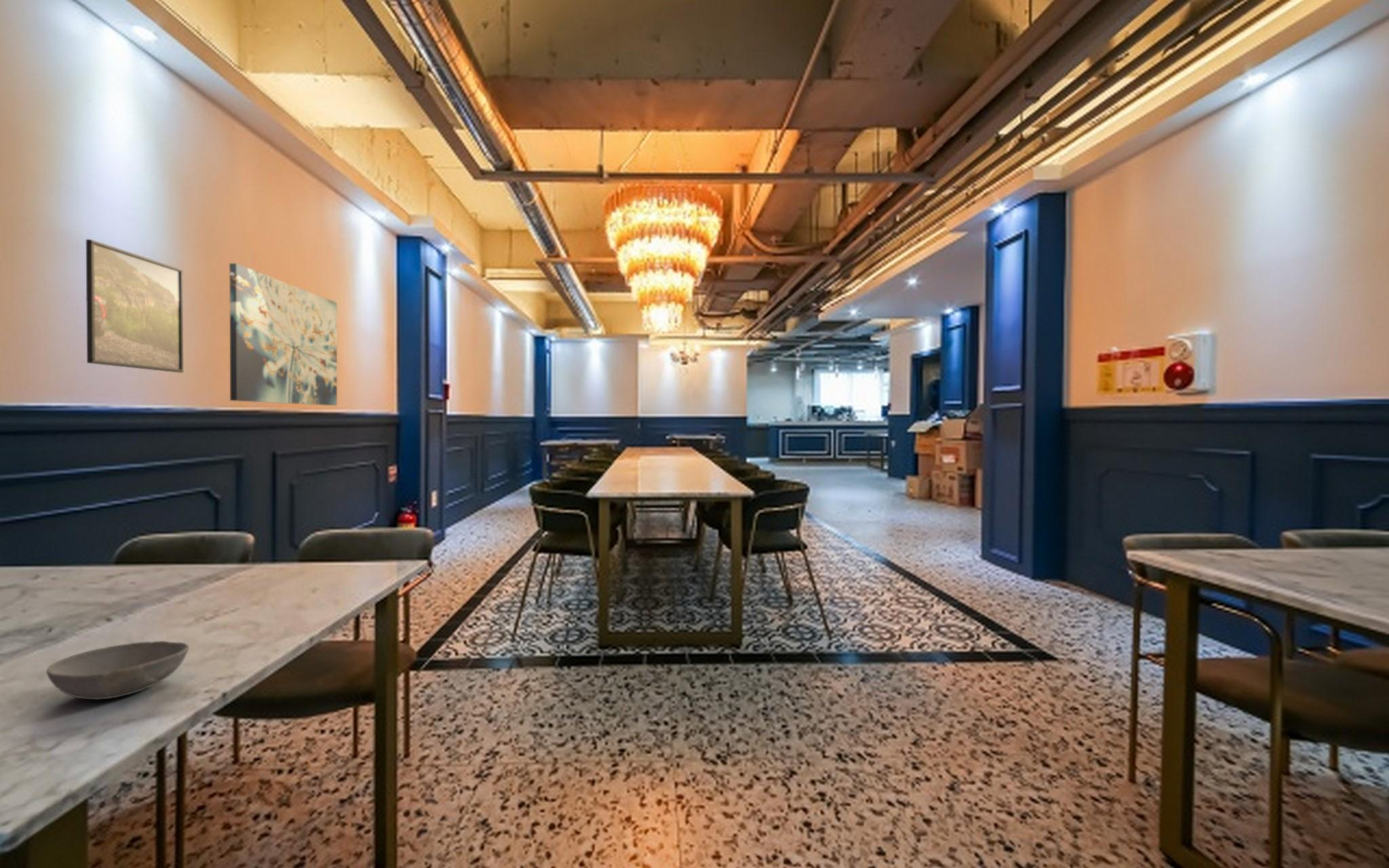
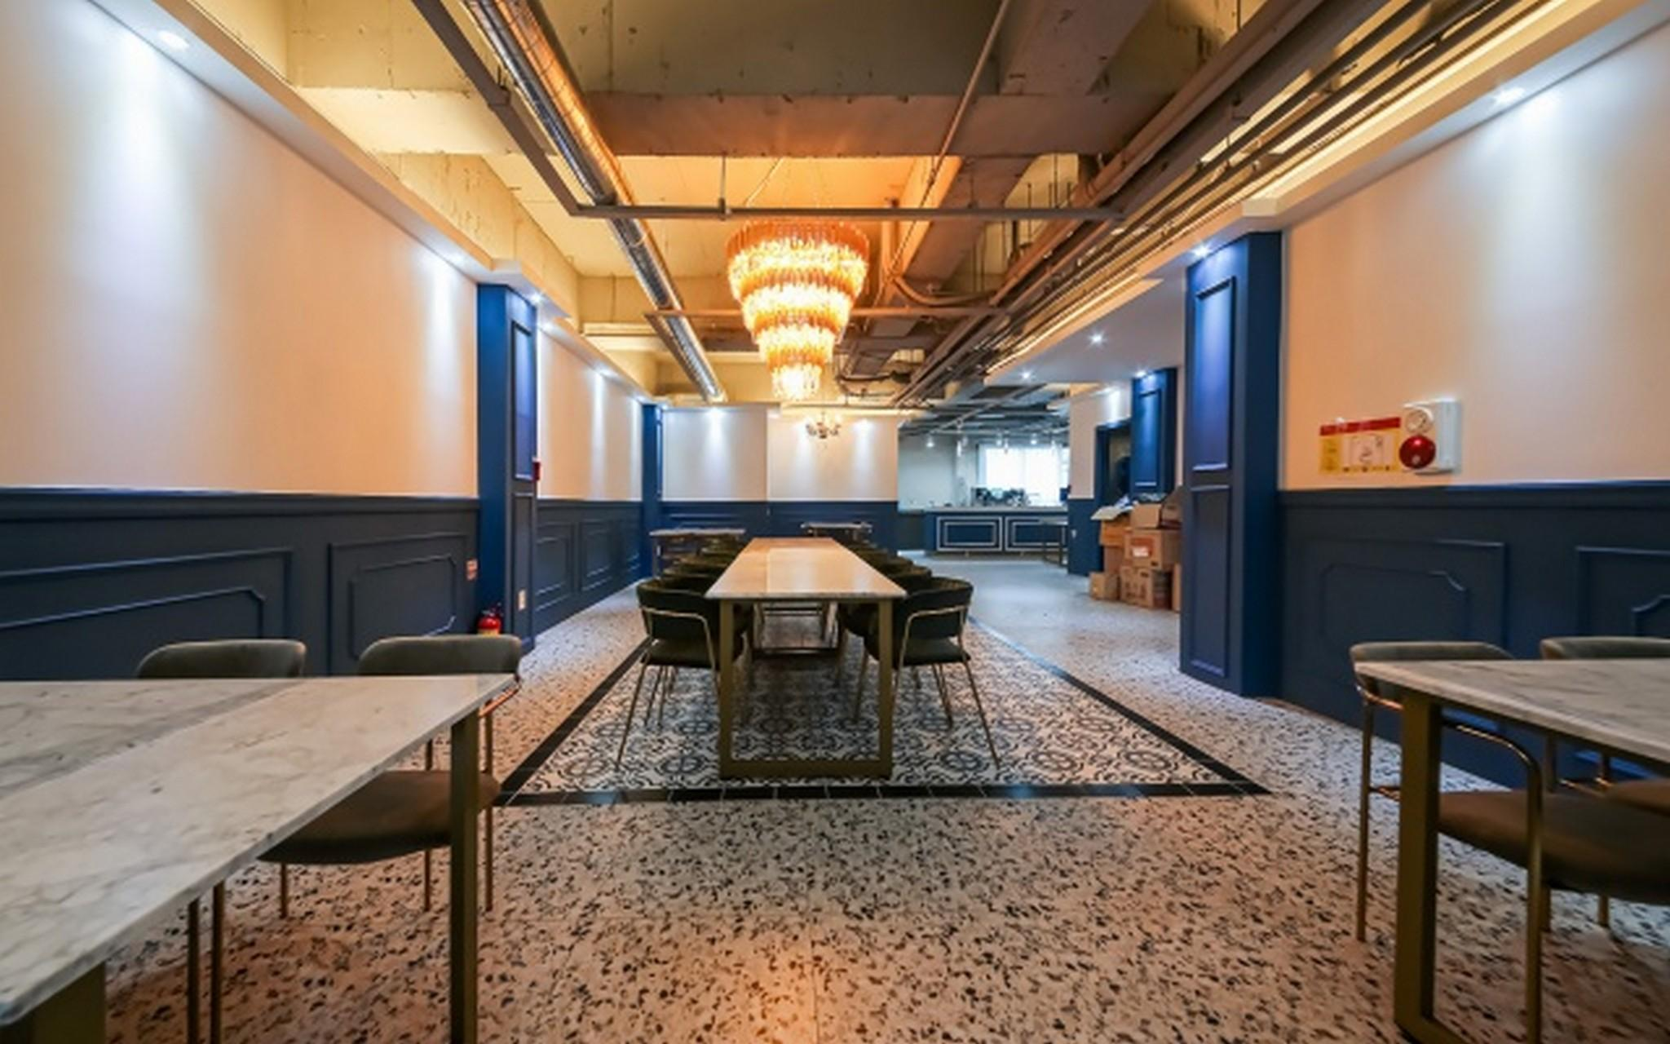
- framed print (139, 312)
- wall art (291, 344)
- bowl (121, 671)
